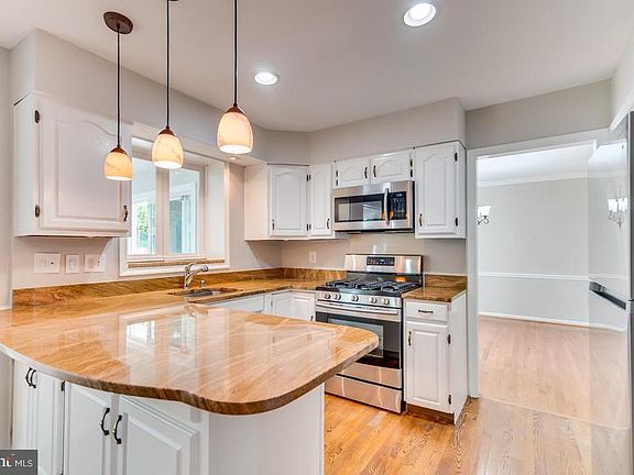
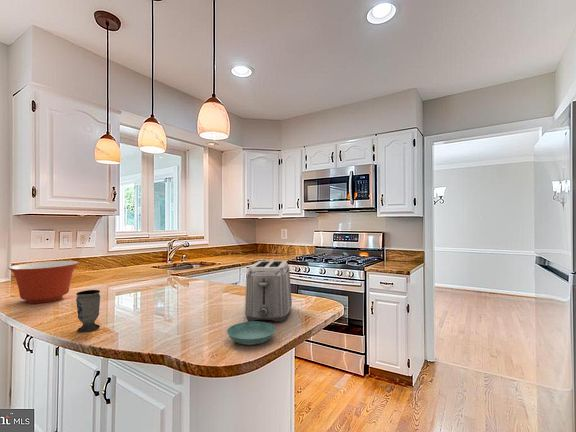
+ toaster (270, 287)
+ mixing bowl (45, 281)
+ cup (88, 310)
+ saucer (251, 333)
